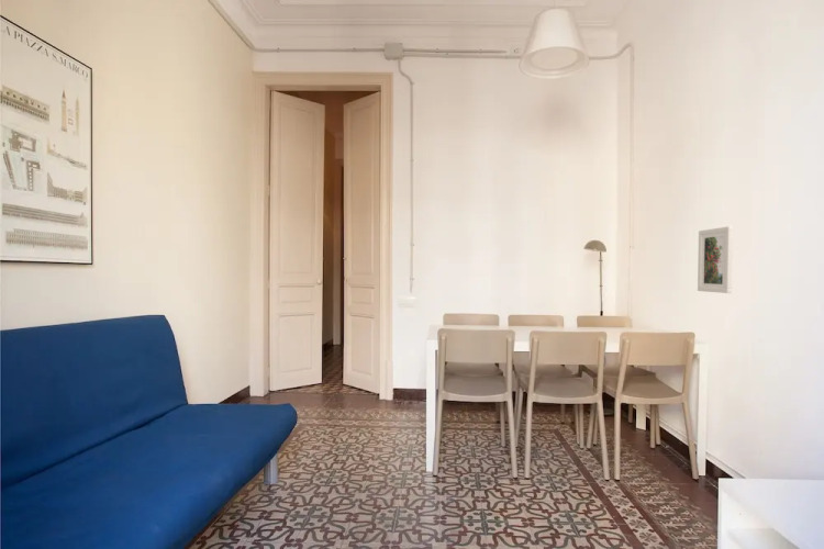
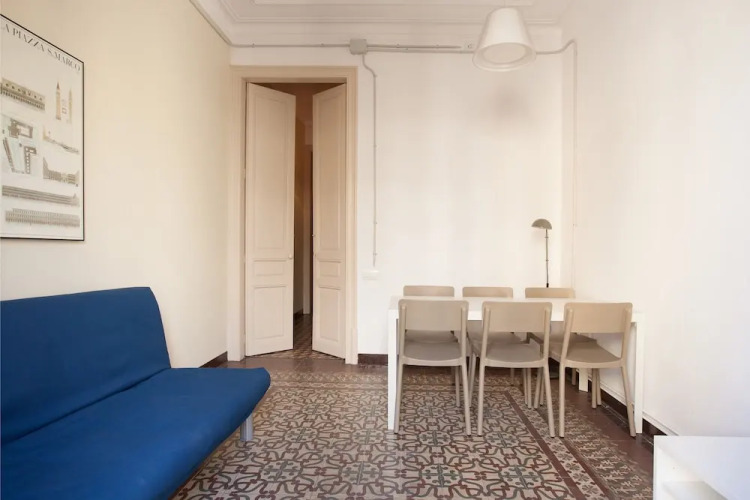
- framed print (714, 260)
